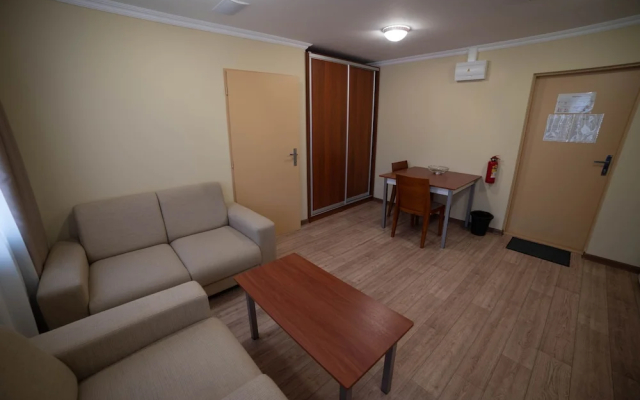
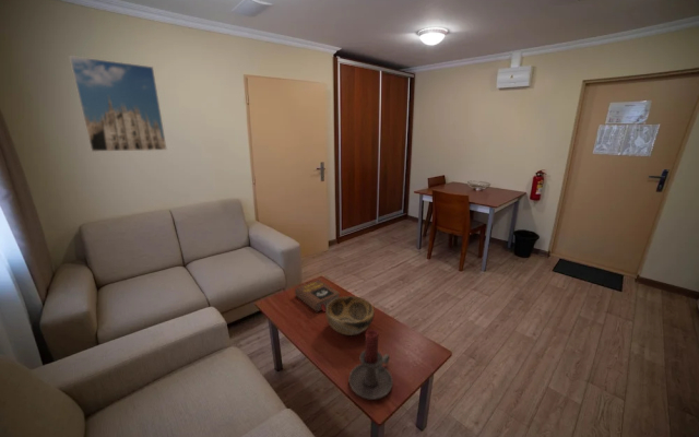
+ decorative bowl (350, 318)
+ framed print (122, 107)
+ book (318, 295)
+ candle holder (375, 354)
